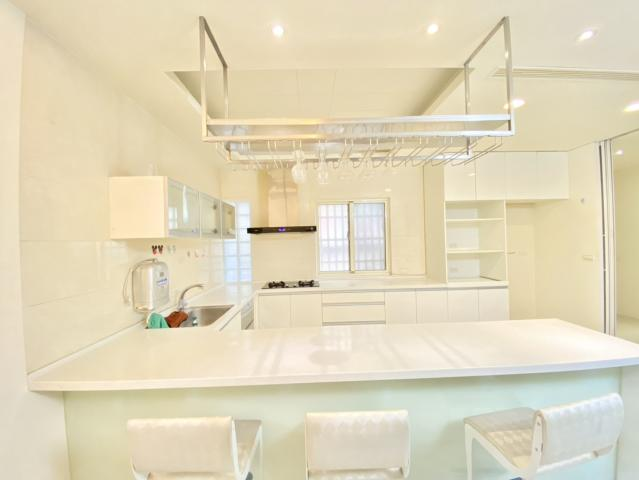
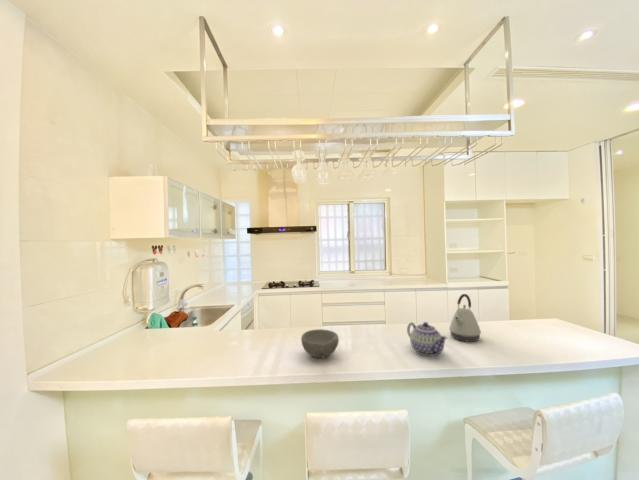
+ teapot (426, 337)
+ kettle (463, 316)
+ bowl (320, 344)
